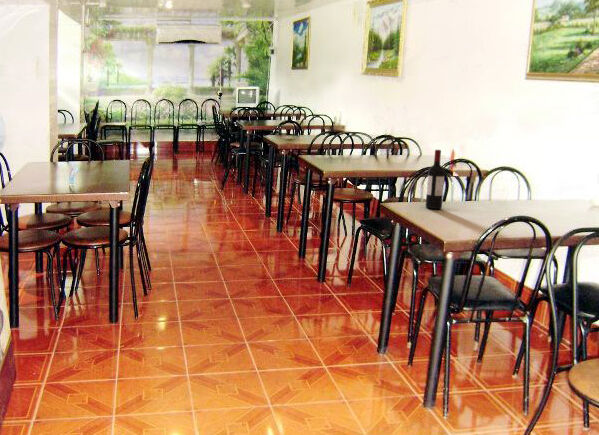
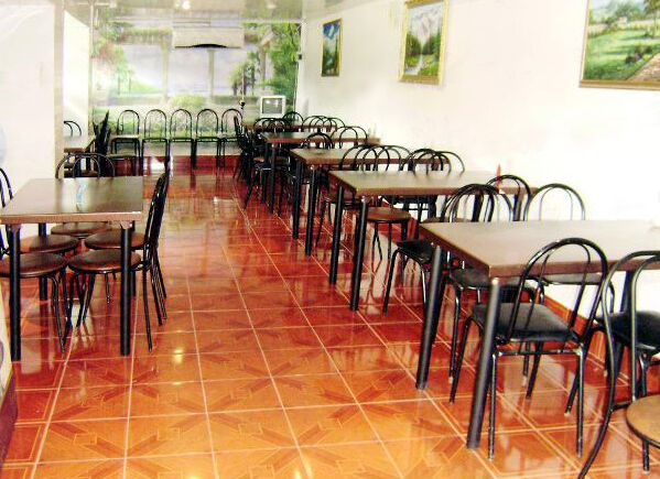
- wine bottle (435, 179)
